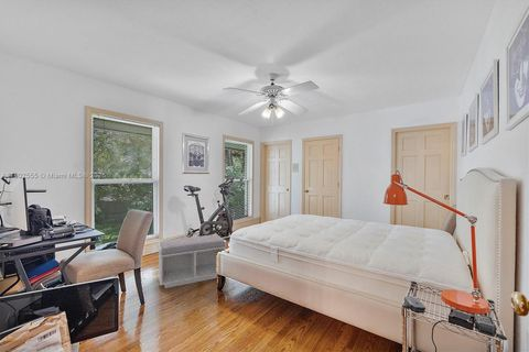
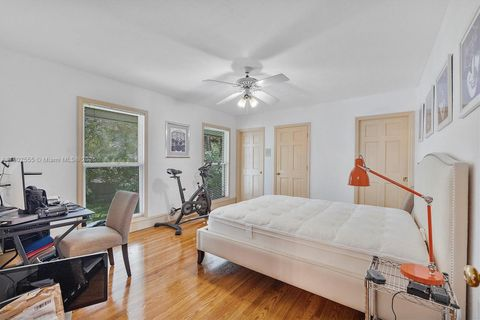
- bench (192, 258)
